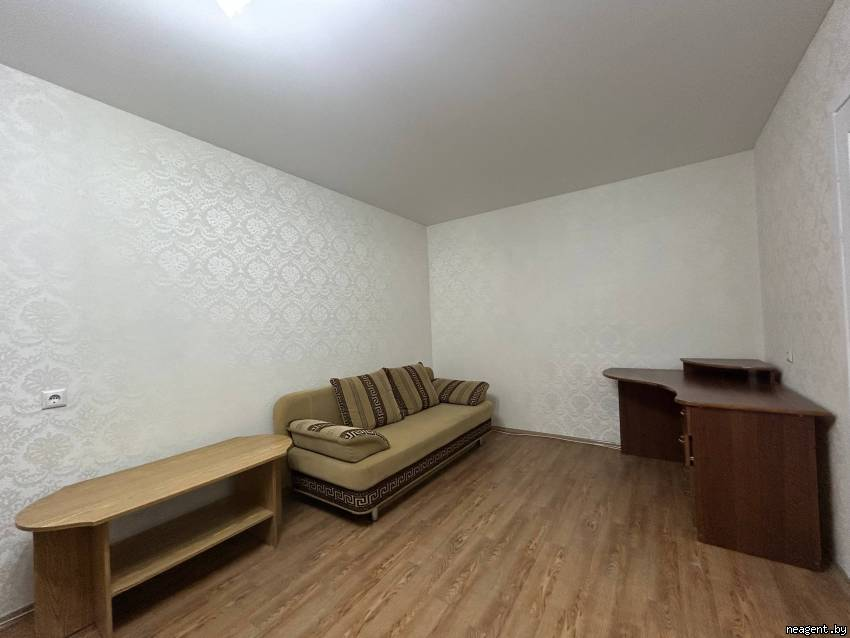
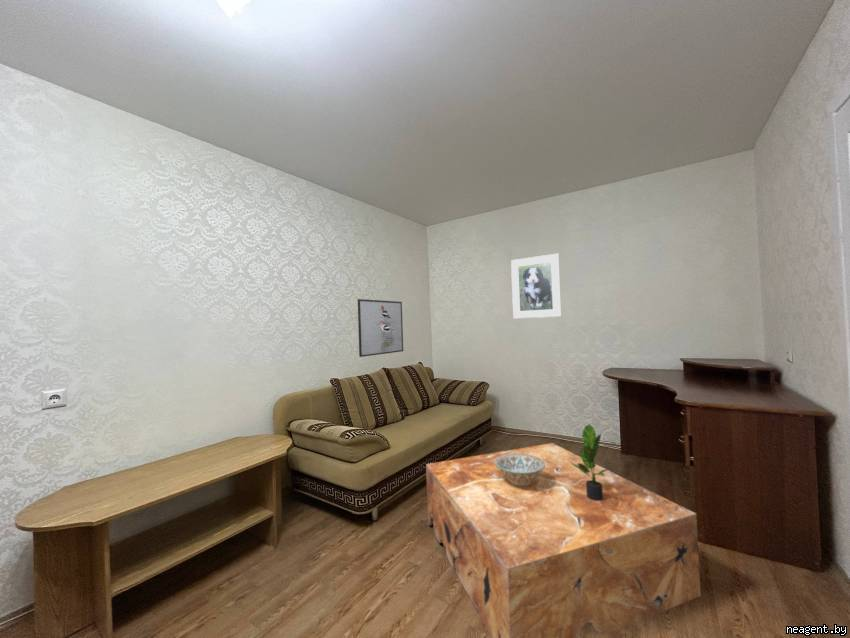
+ coffee table (539, 519)
+ potted plant (589, 460)
+ decorative bowl (519, 471)
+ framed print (382, 327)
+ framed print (535, 287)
